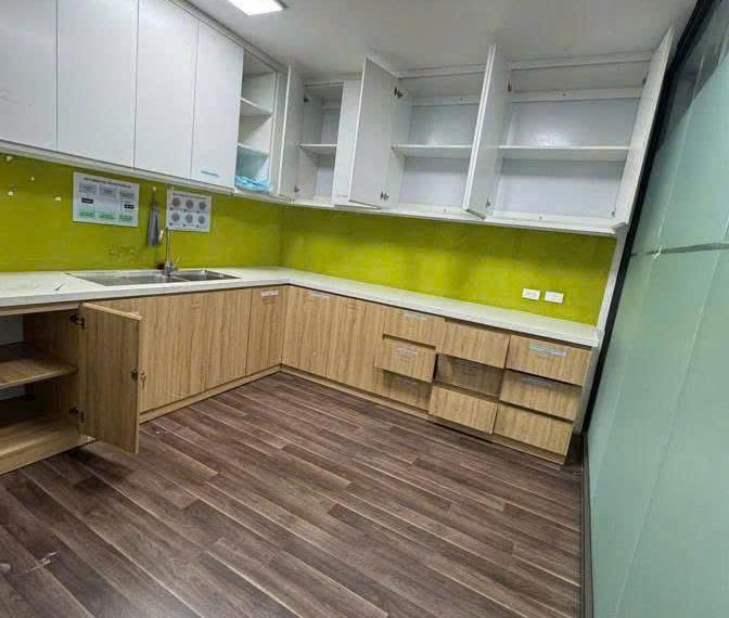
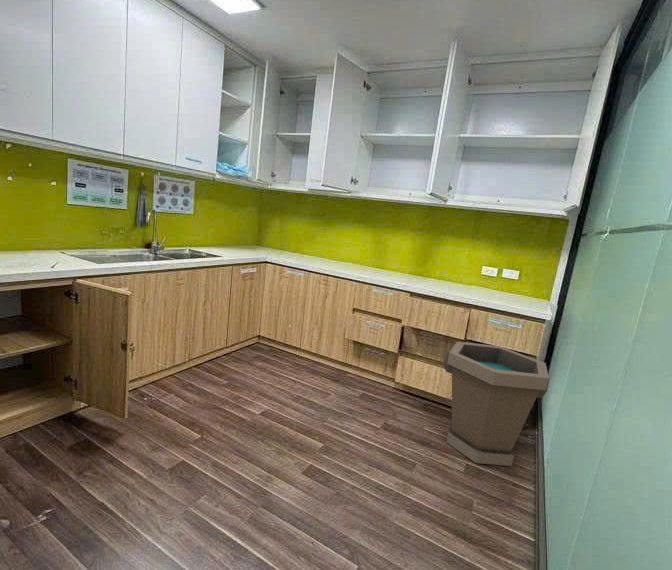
+ bucket (486, 402)
